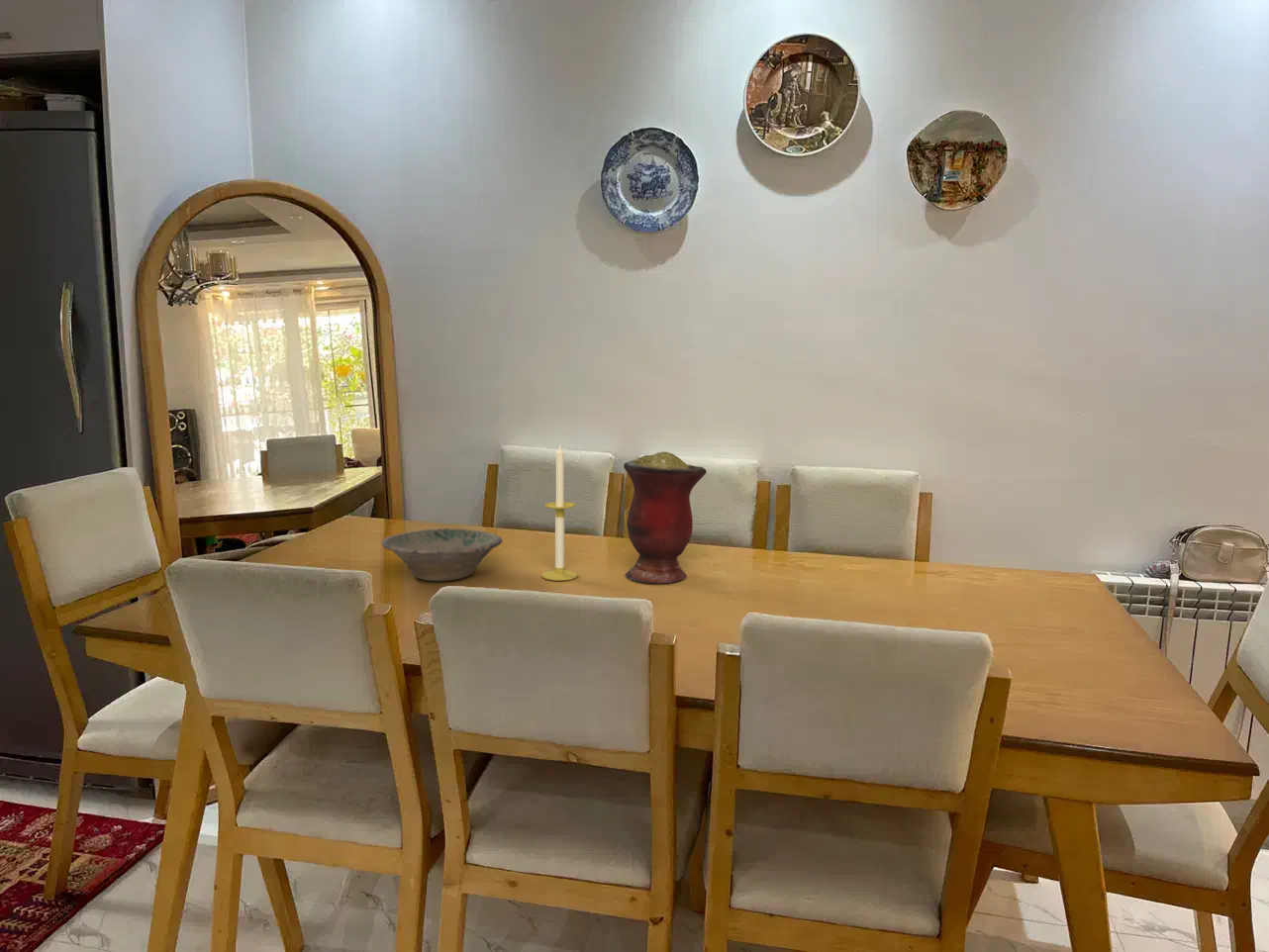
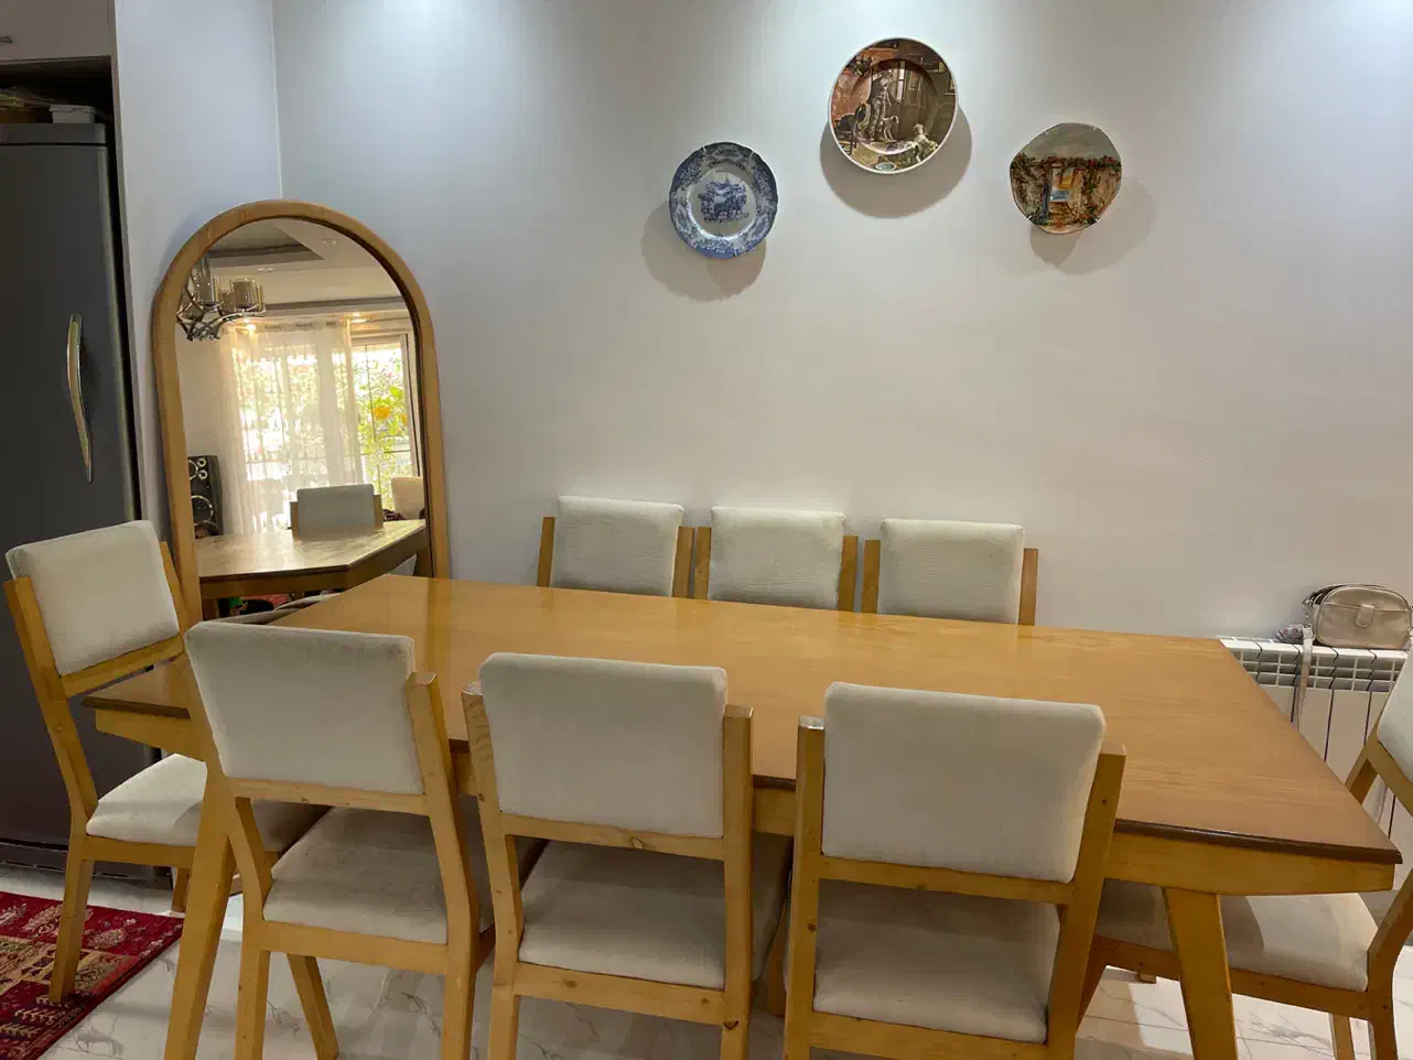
- bowl (442, 556)
- candle (559, 510)
- vase (663, 513)
